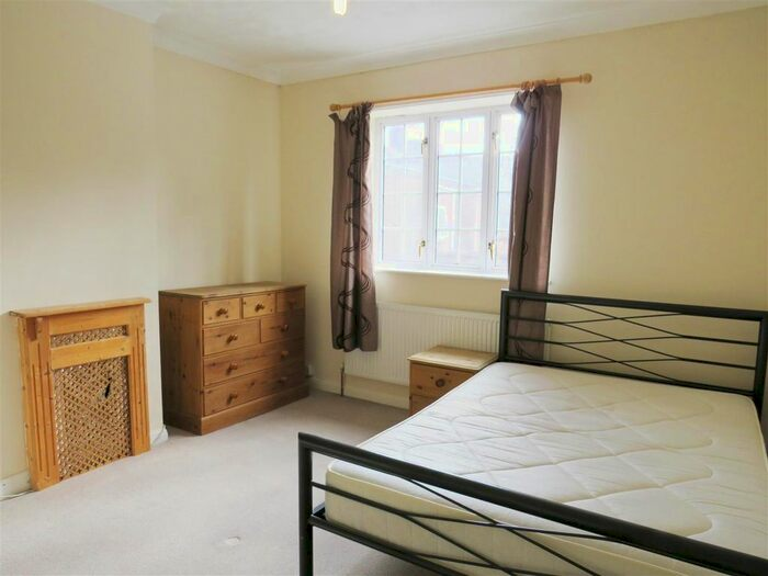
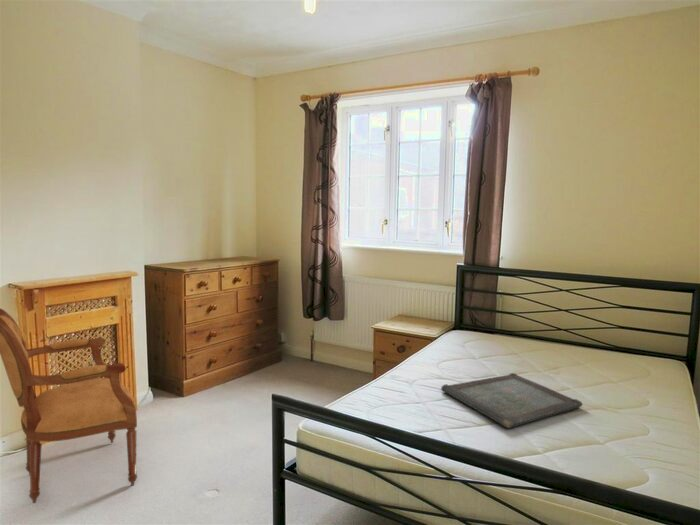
+ armchair (66, 388)
+ serving tray (510, 396)
